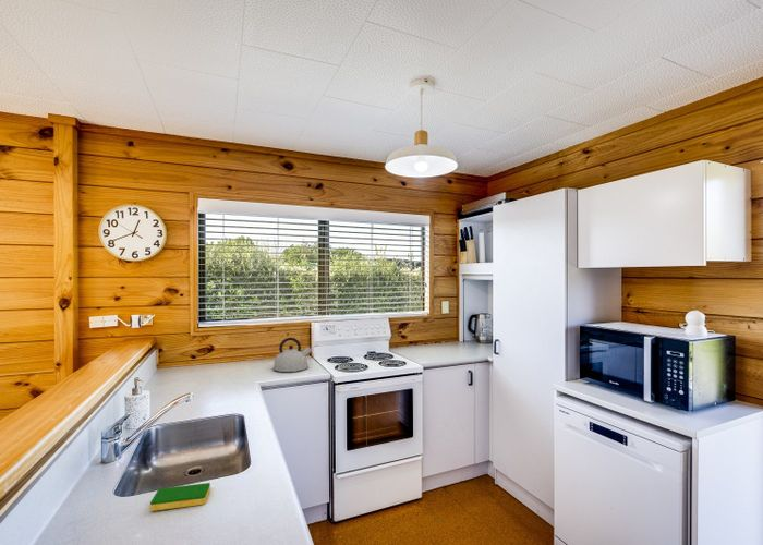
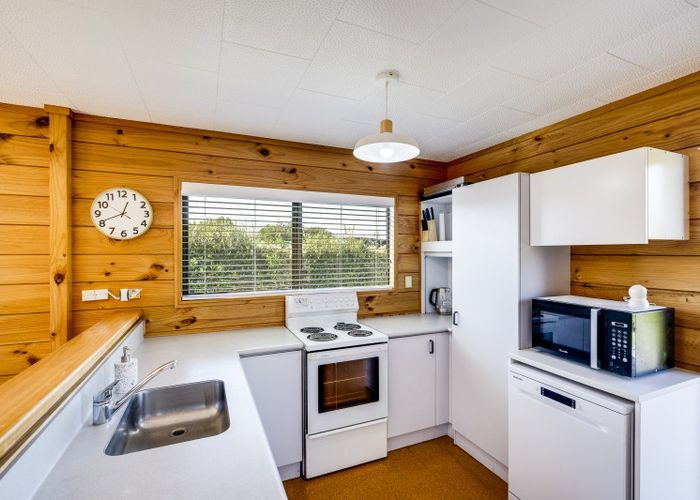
- dish sponge (181, 496)
- kettle (292, 352)
